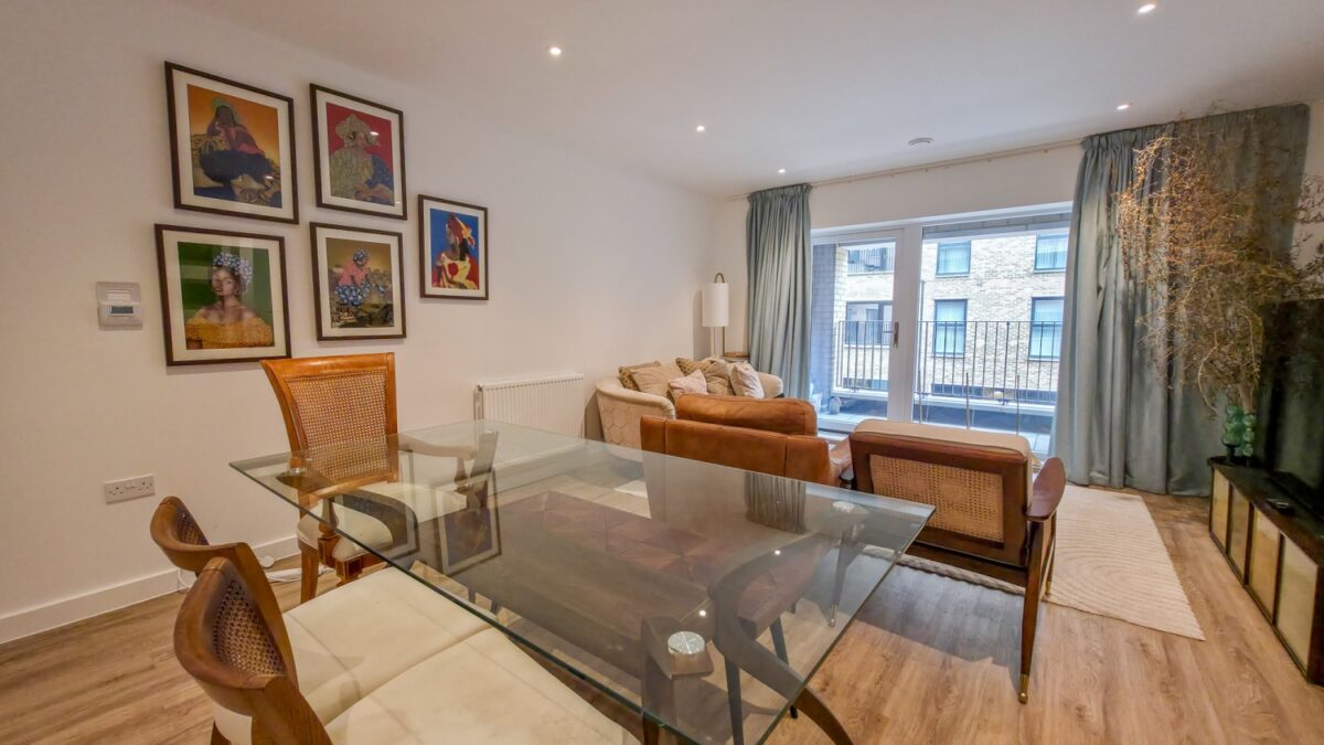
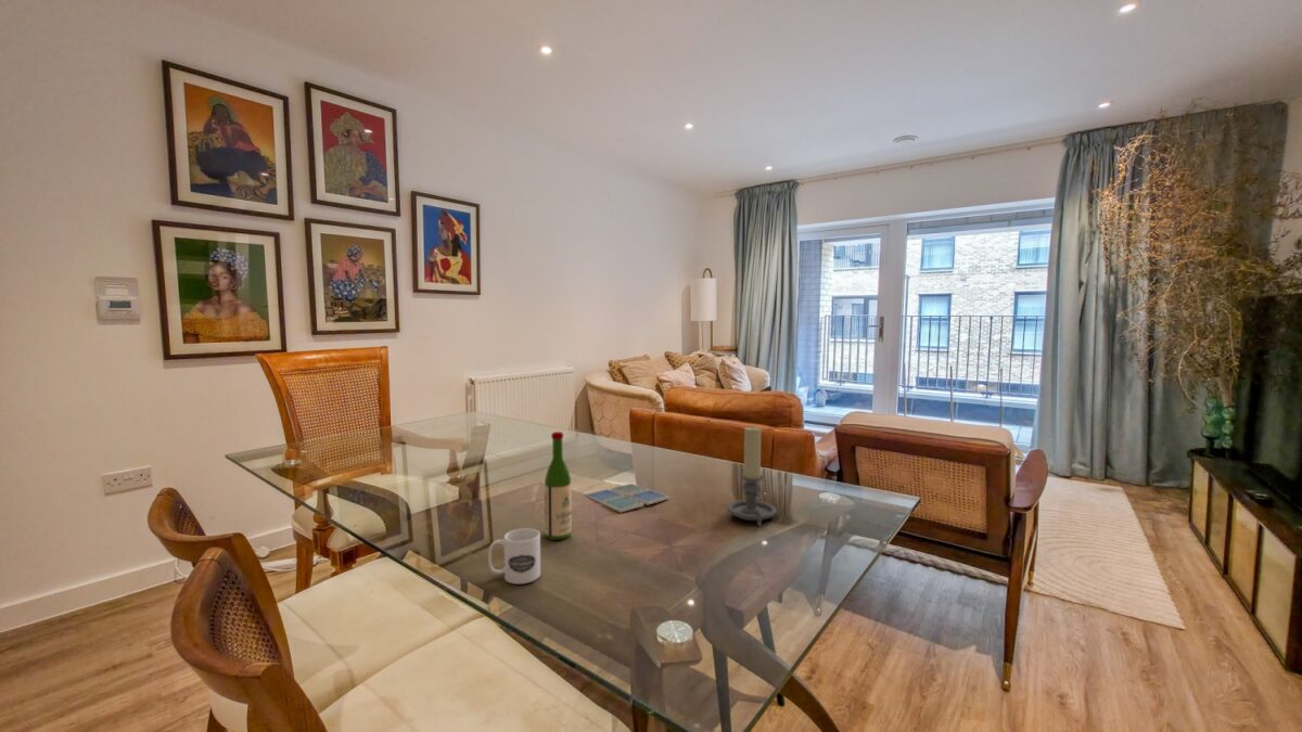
+ candle holder (753, 472)
+ drink coaster (626, 497)
+ mug (514, 555)
+ wine bottle (558, 484)
